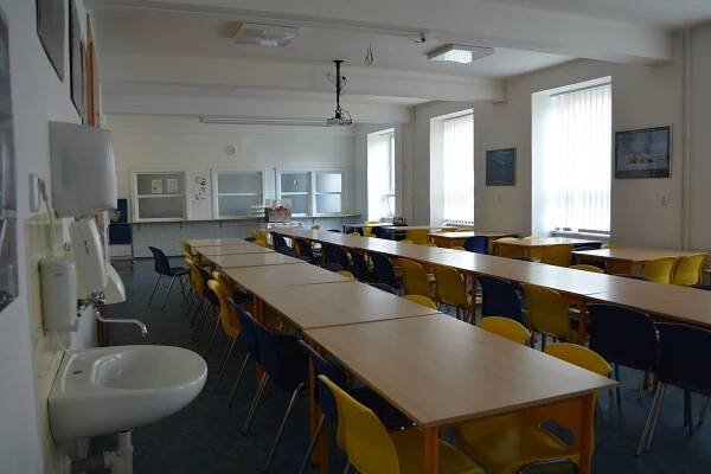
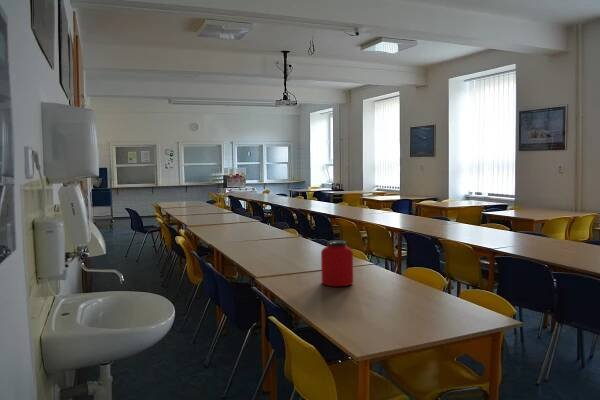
+ protein powder (337, 262)
